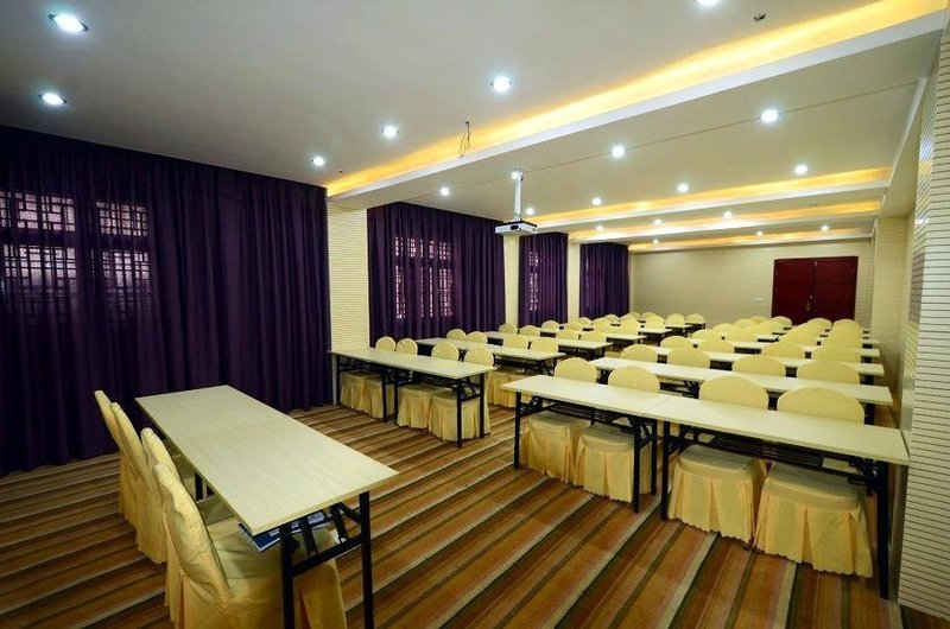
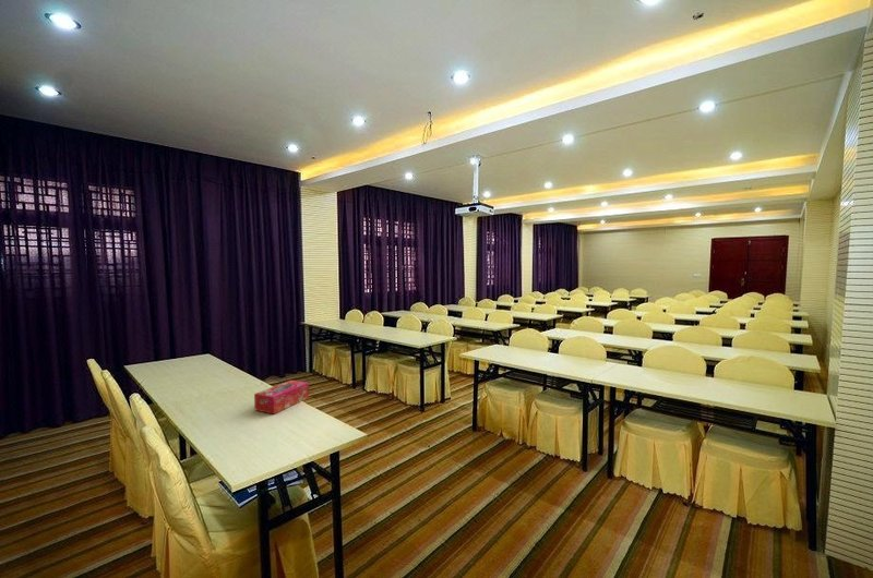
+ tissue box (283, 396)
